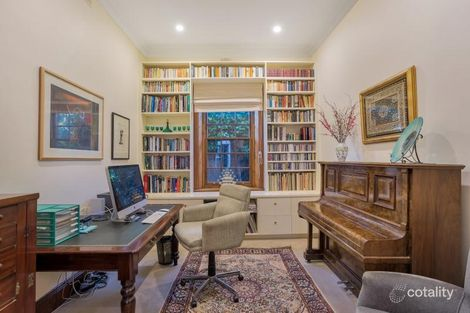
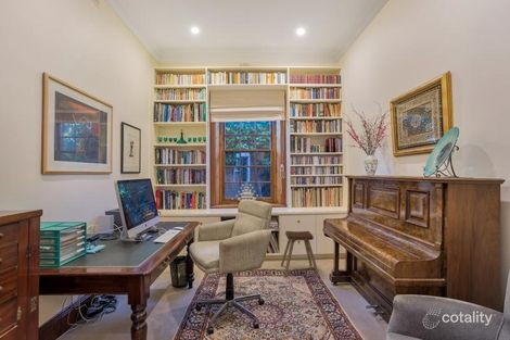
+ music stool (292, 250)
